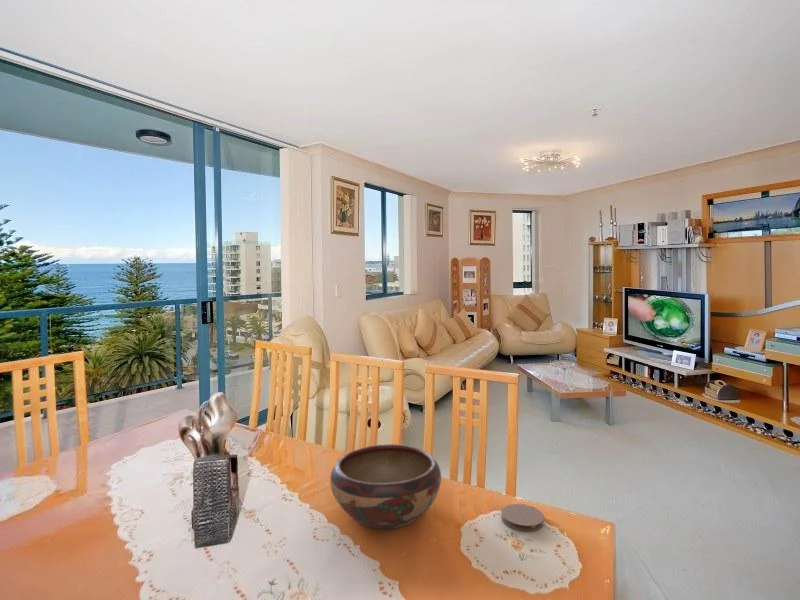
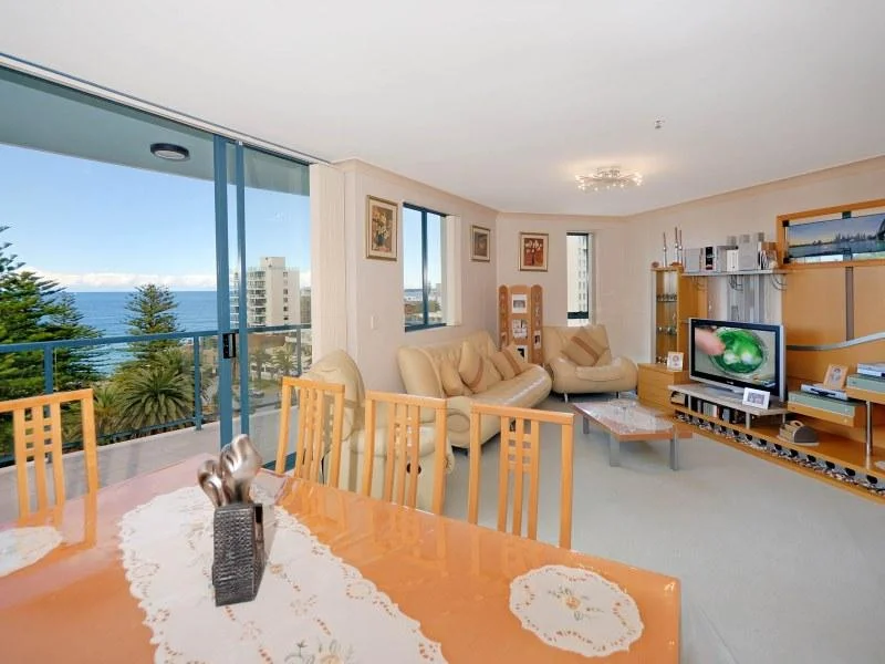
- coaster (522, 516)
- decorative bowl (386, 487)
